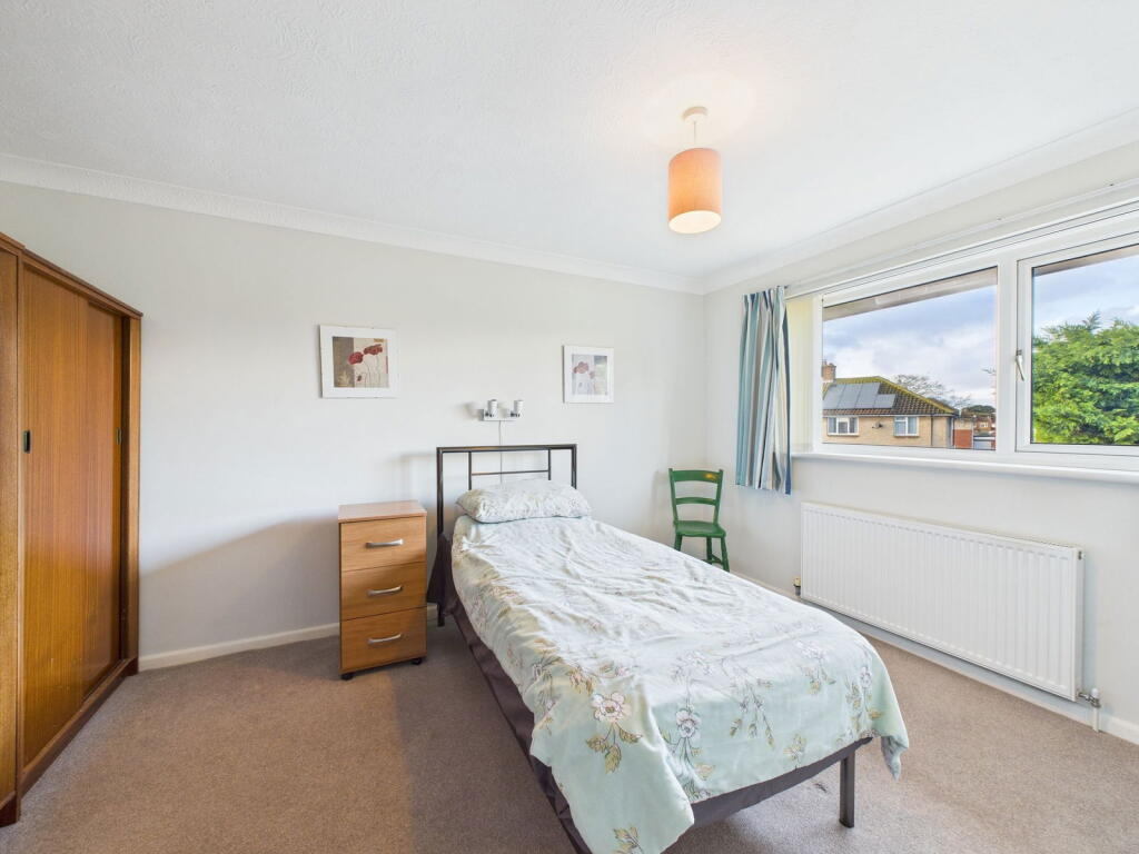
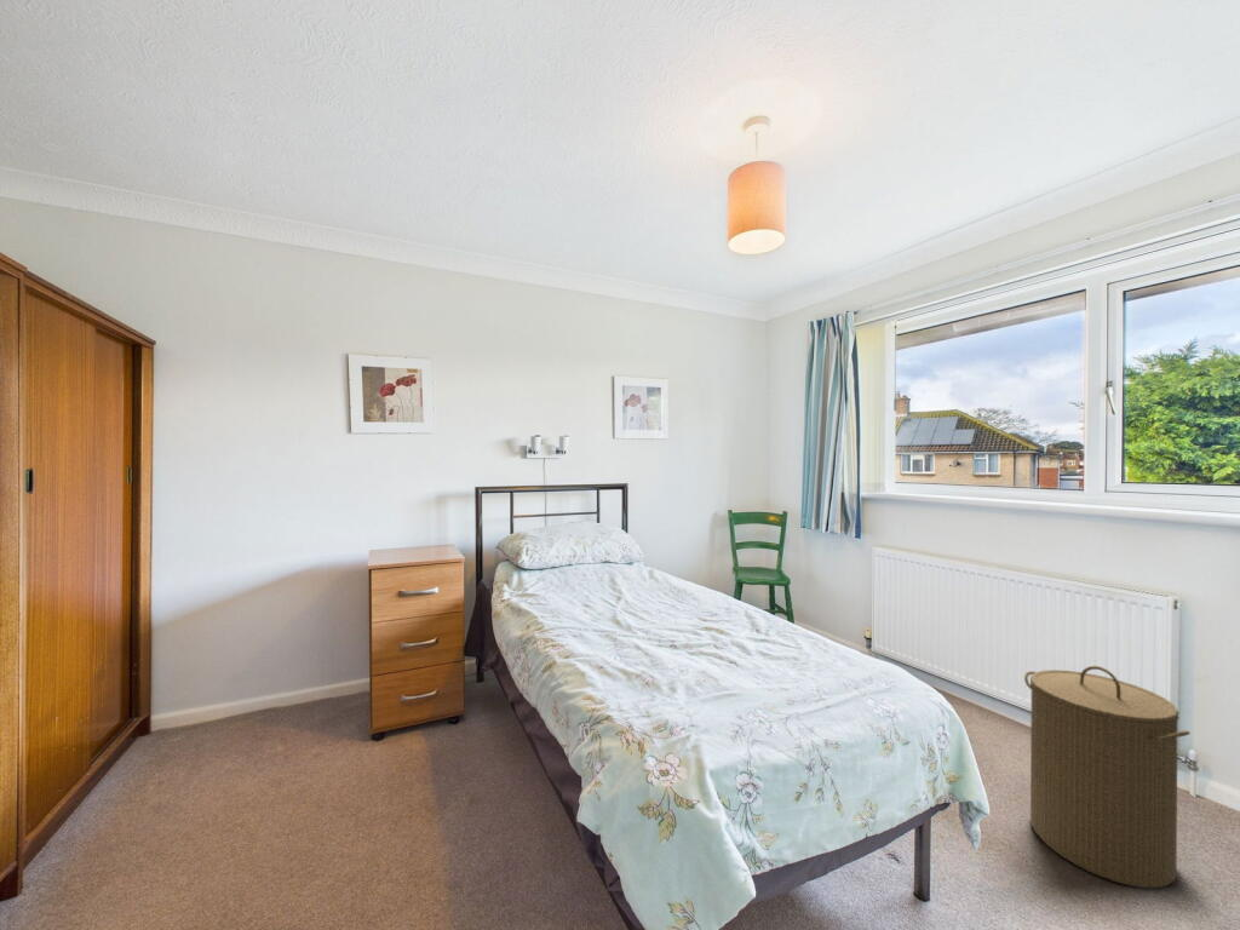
+ laundry hamper (1098, 756)
